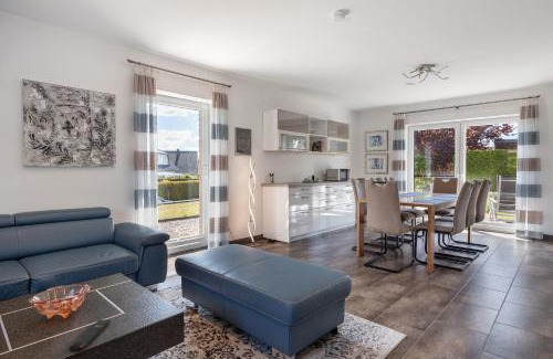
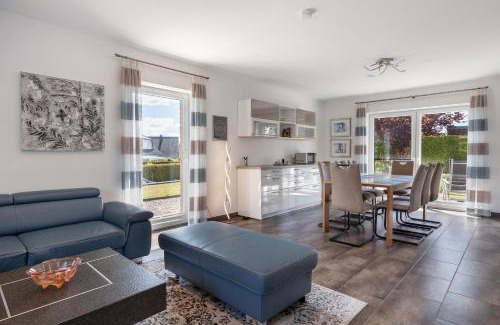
- remote control (91, 334)
